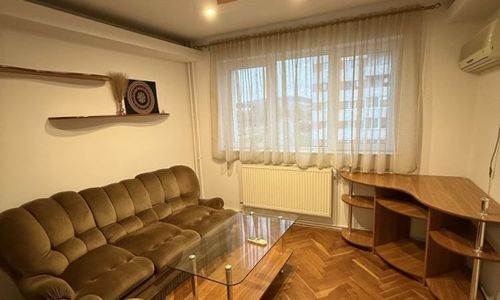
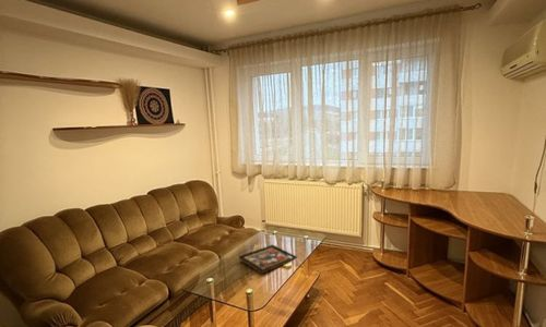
+ decorative tray (268, 257)
